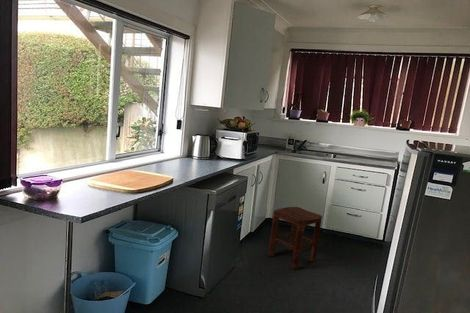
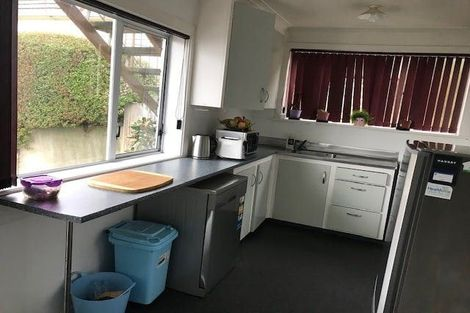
- stool (295, 235)
